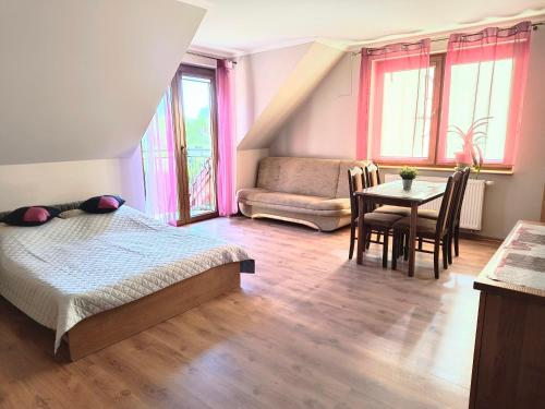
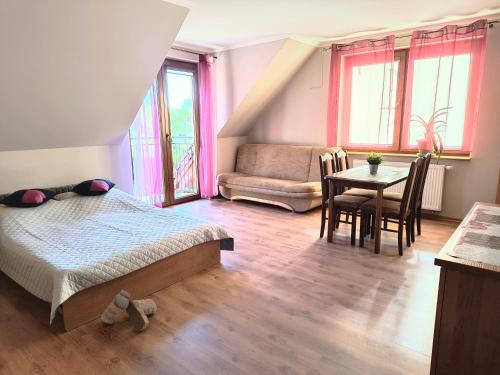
+ boots (133, 305)
